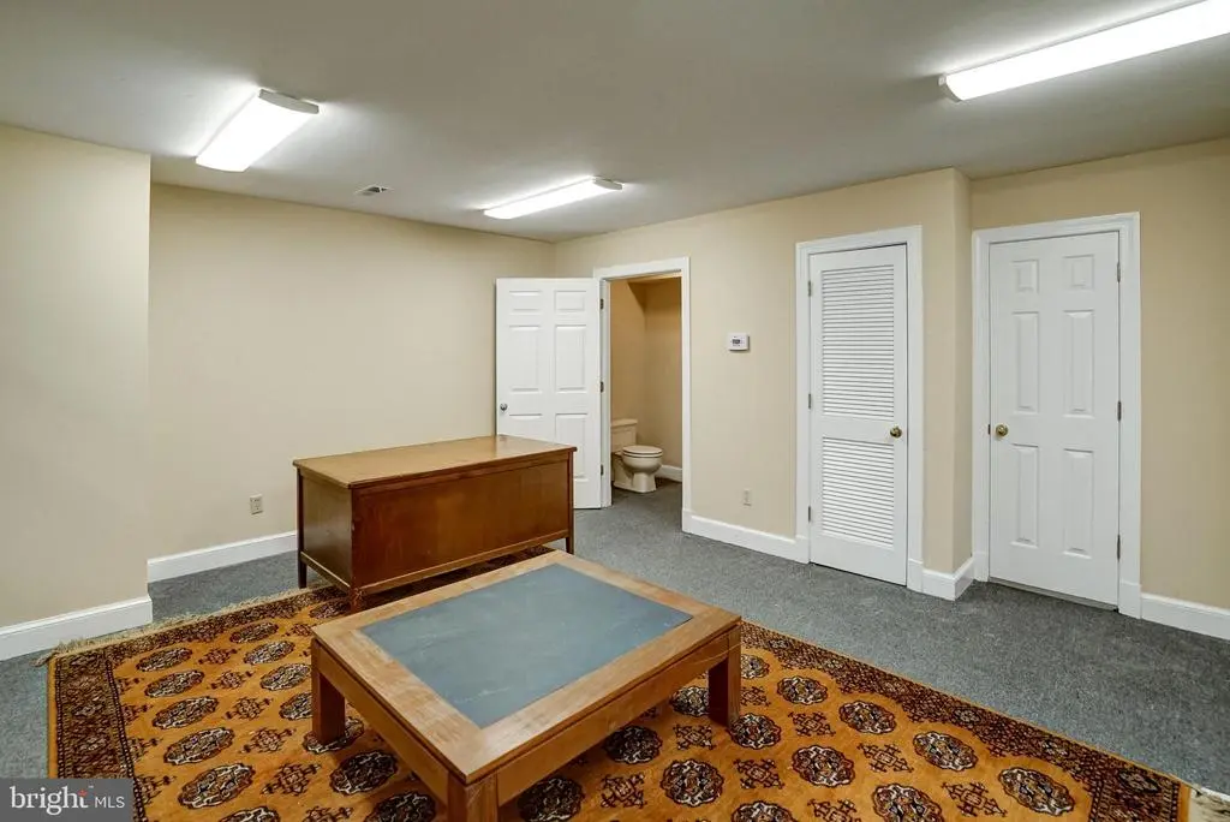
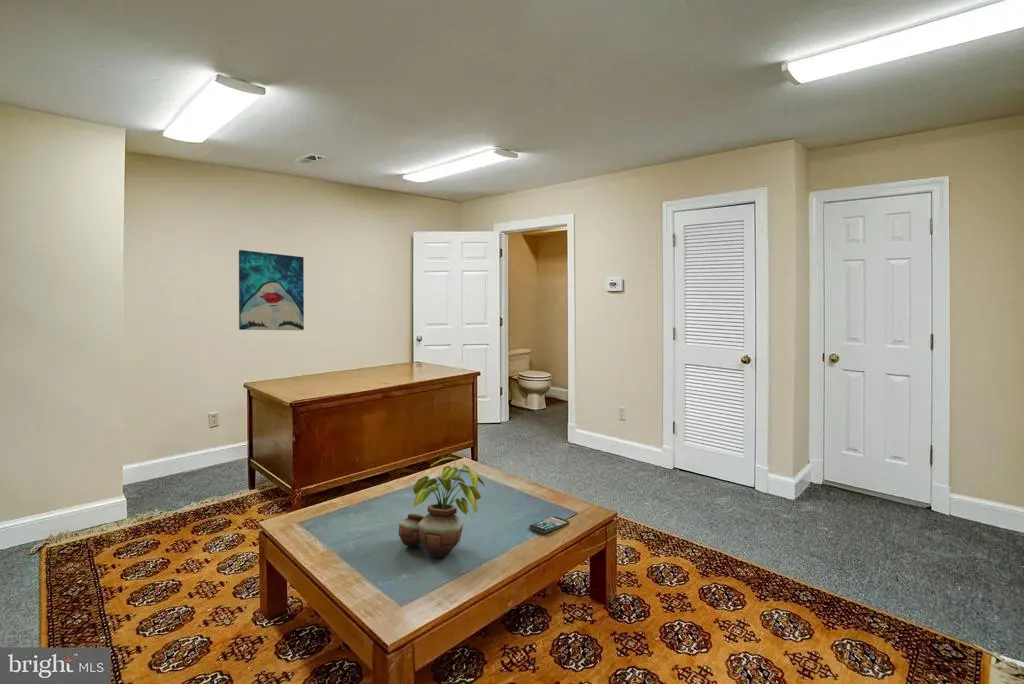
+ wall art (272, 292)
+ smartphone (549, 524)
+ potted plant (444, 503)
